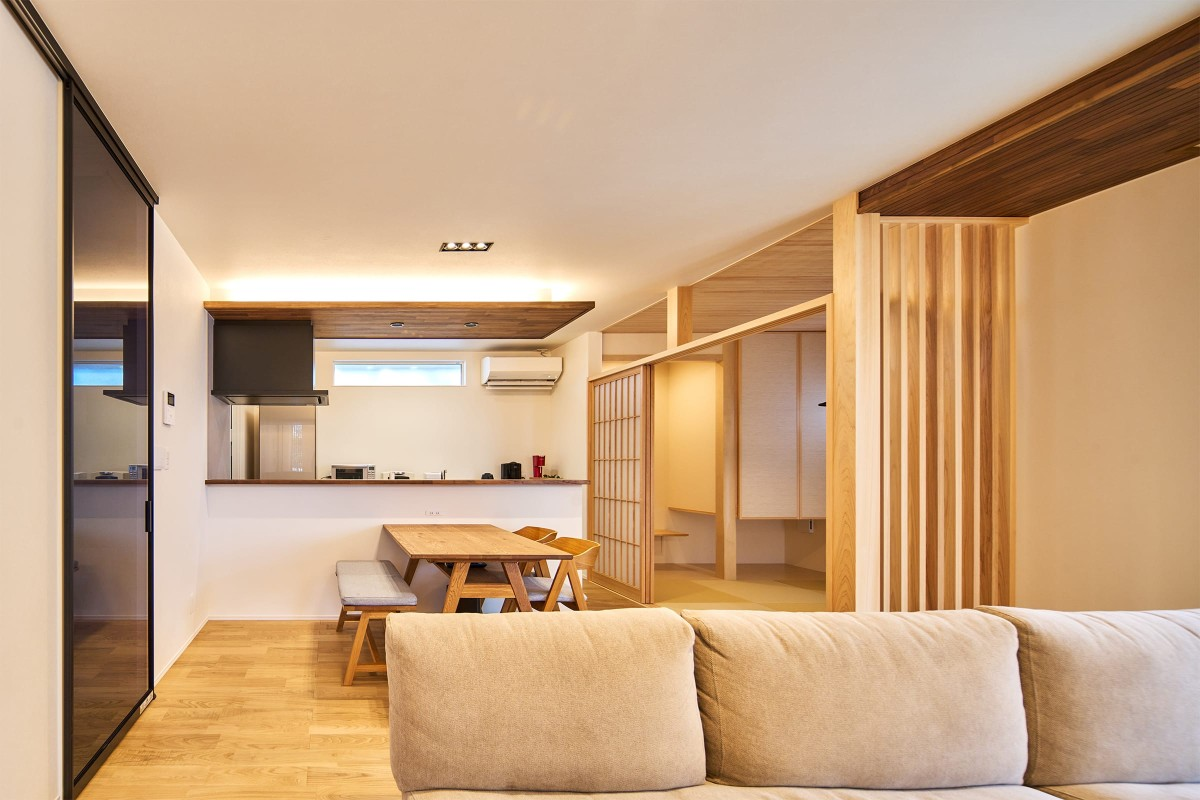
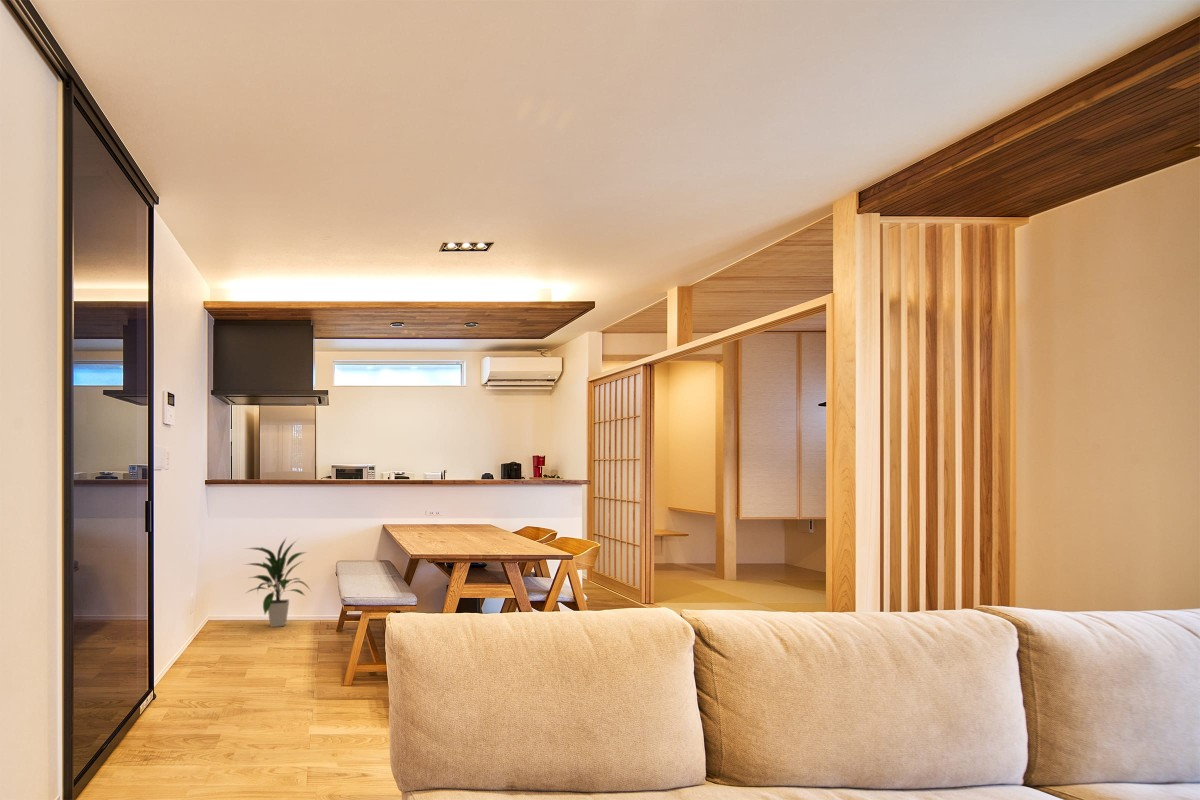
+ indoor plant (276, 581)
